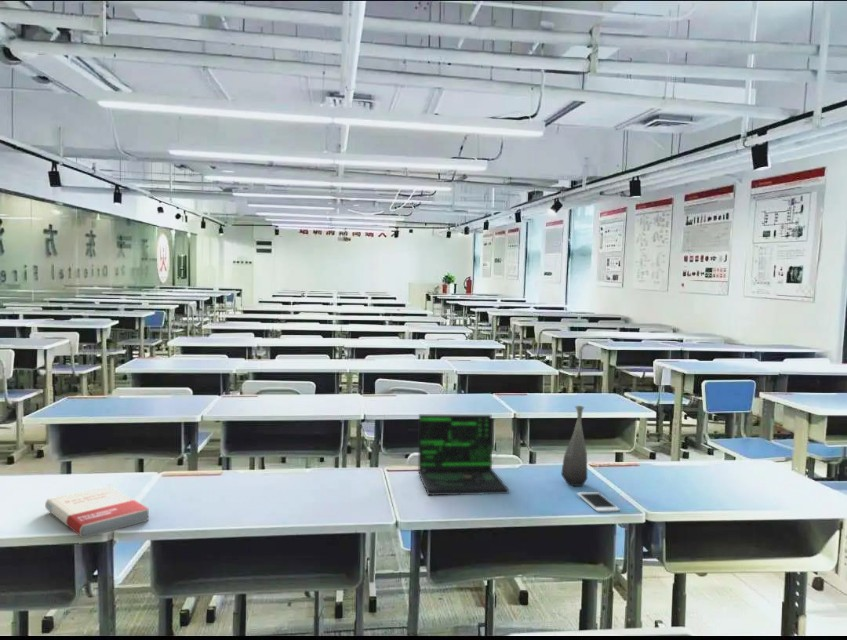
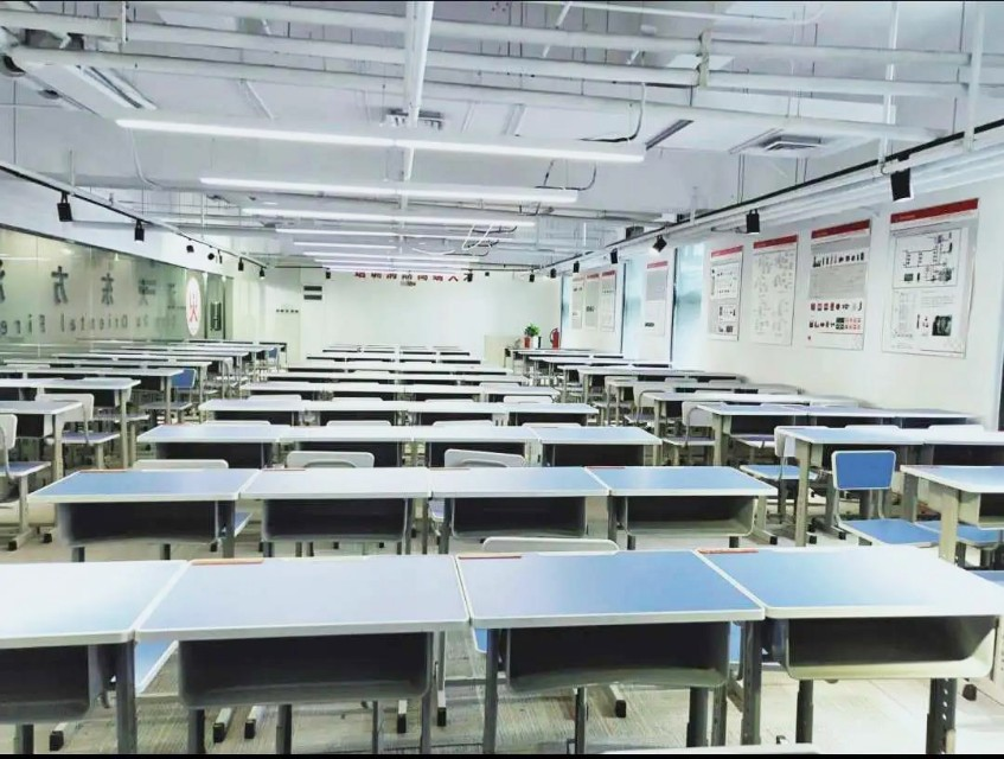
- book (96, 509)
- cell phone (597, 501)
- laptop (471, 452)
- bottle (577, 444)
